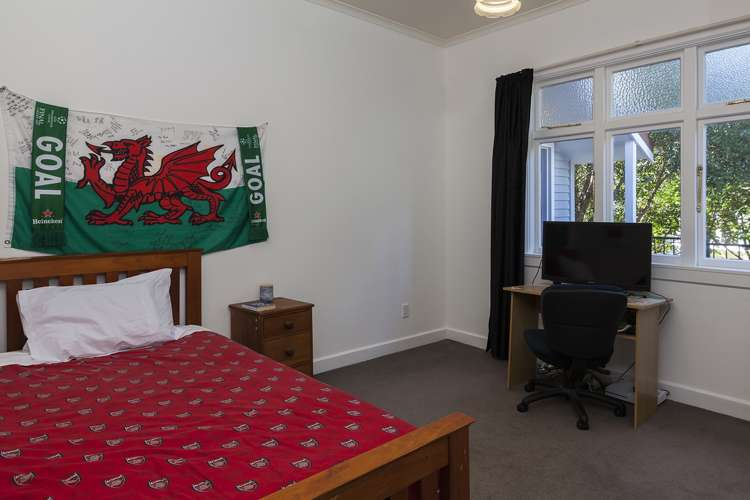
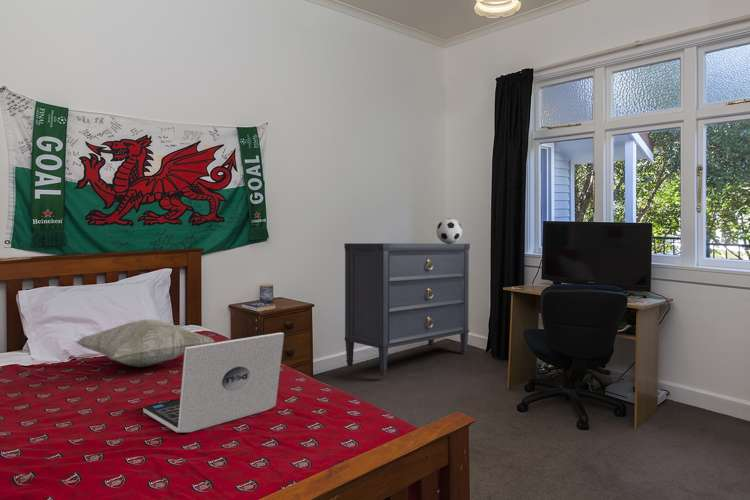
+ dresser (410, 302)
+ laptop (213, 372)
+ decorative pillow (146, 341)
+ soccer ball (449, 230)
